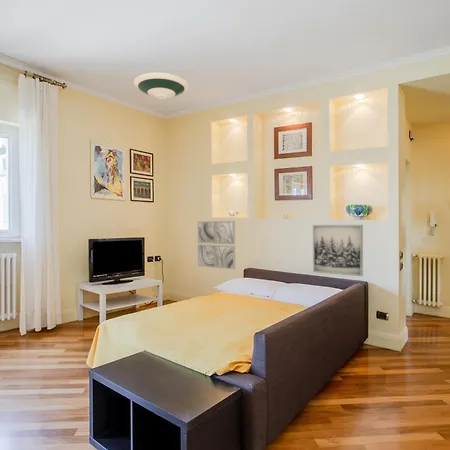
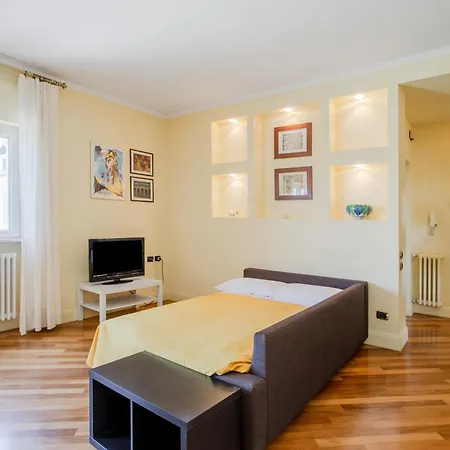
- wall art (215, 243)
- wall art (336, 249)
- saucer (161, 90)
